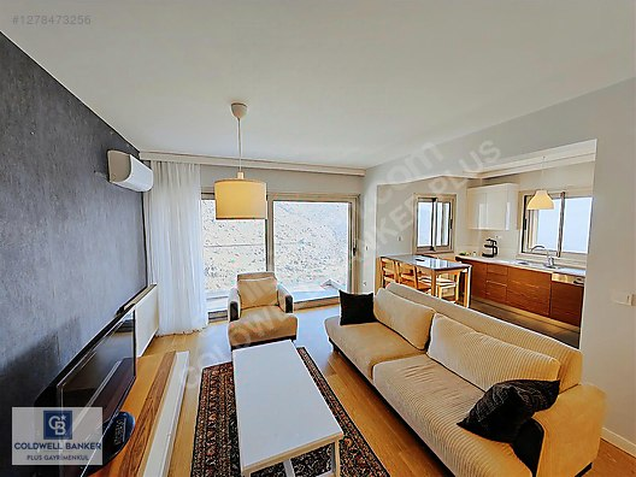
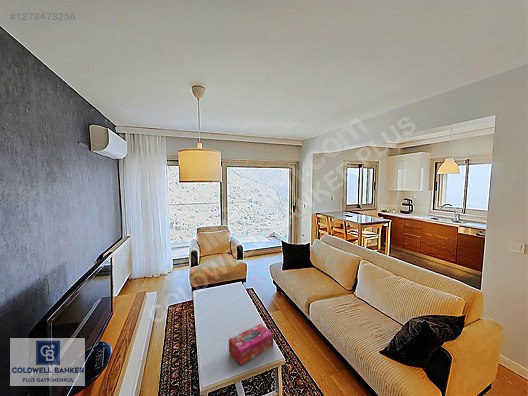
+ tissue box (251, 342)
